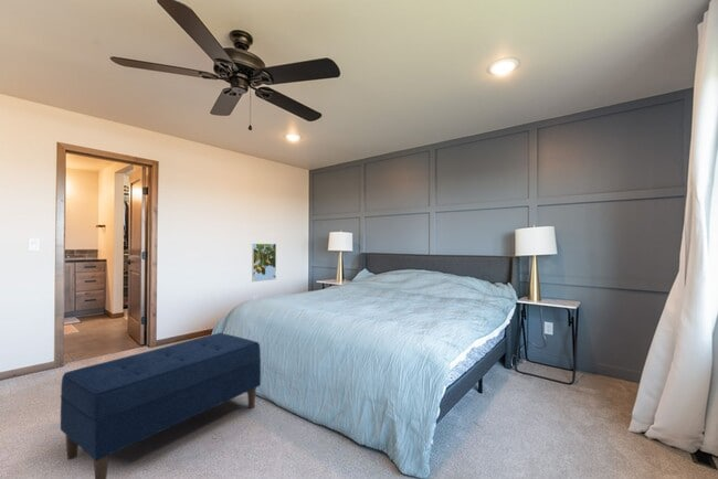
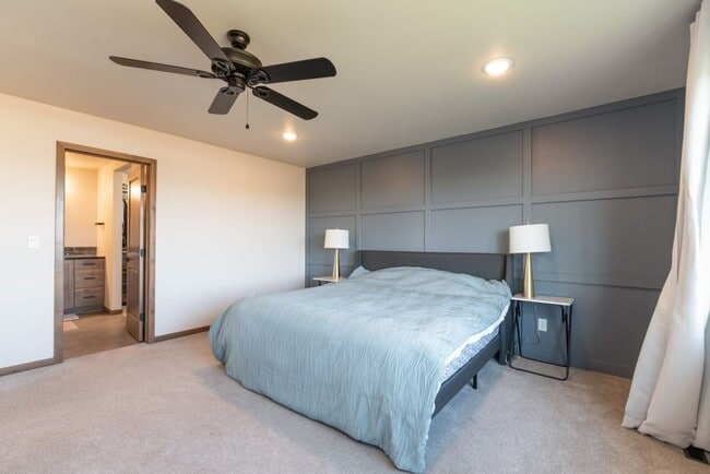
- bench (173, 392)
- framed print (264, 262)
